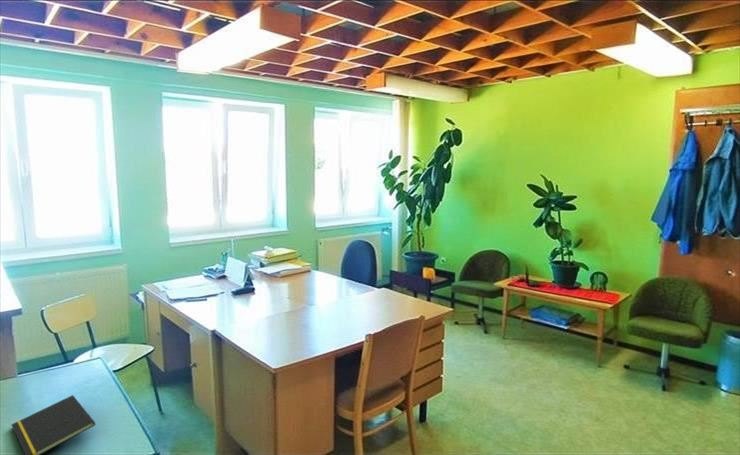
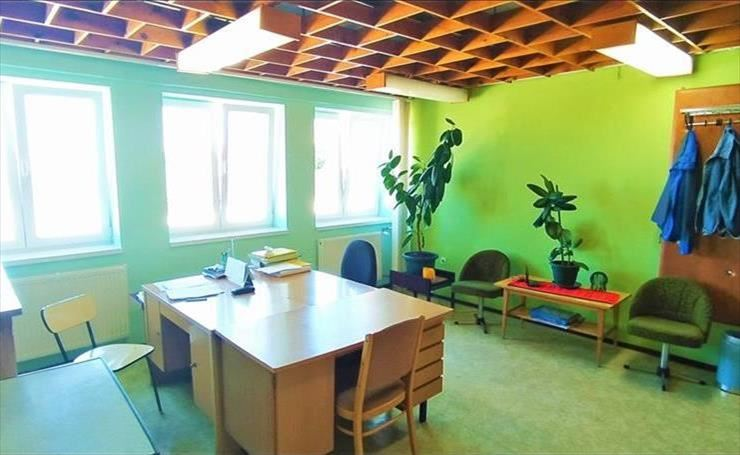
- notepad (52, 424)
